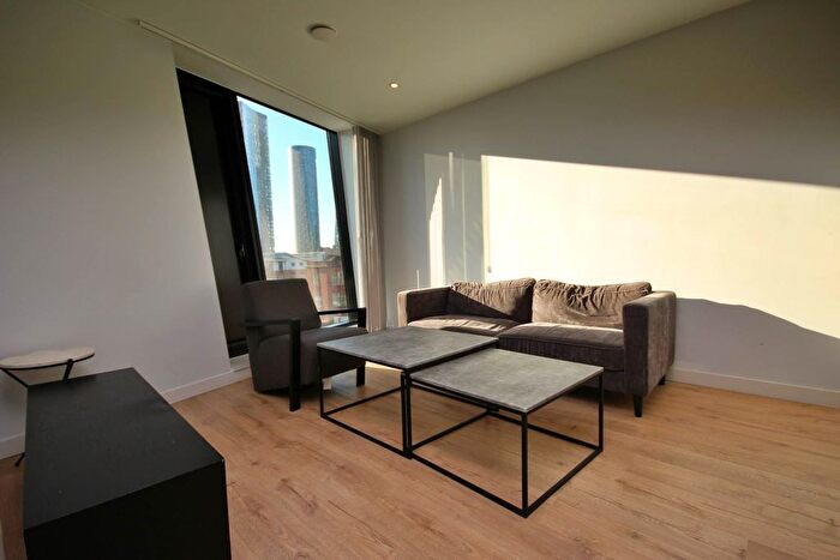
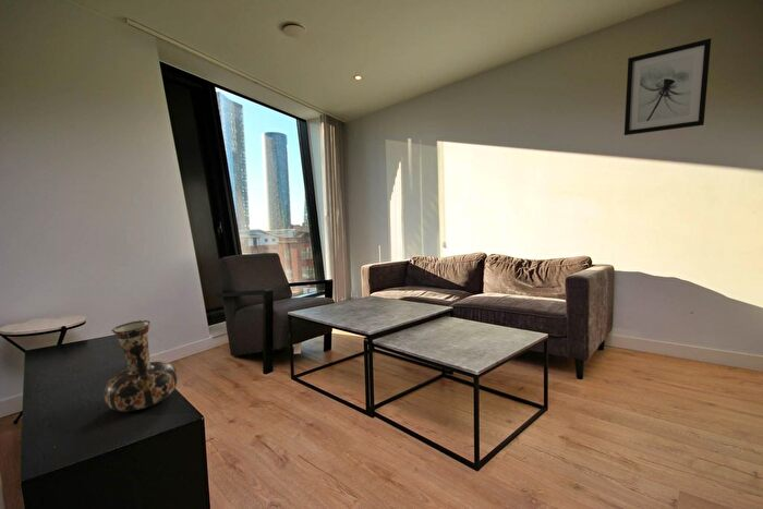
+ wall art (664, 90)
+ decorative vase (138, 363)
